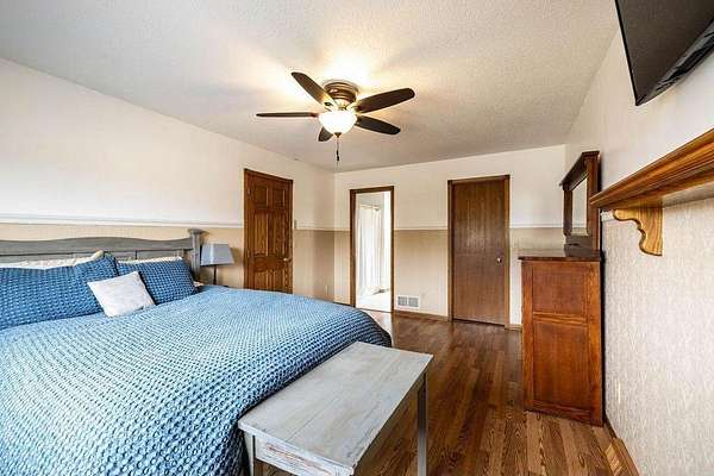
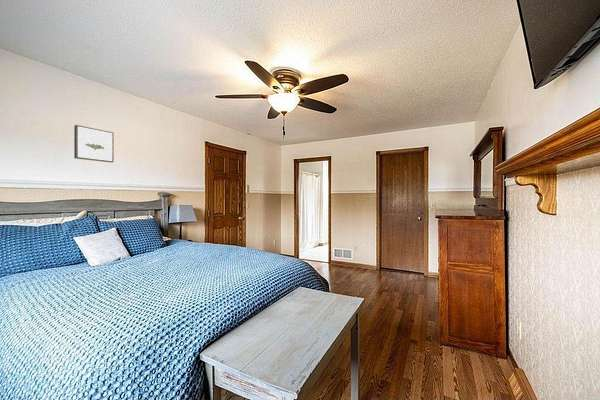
+ wall art (94, 144)
